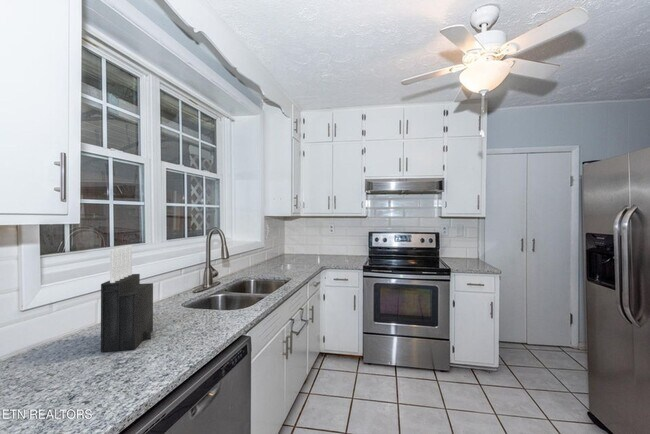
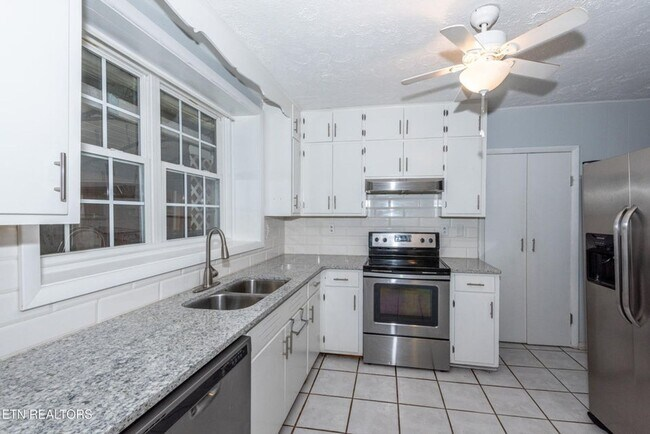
- knife block (132, 293)
